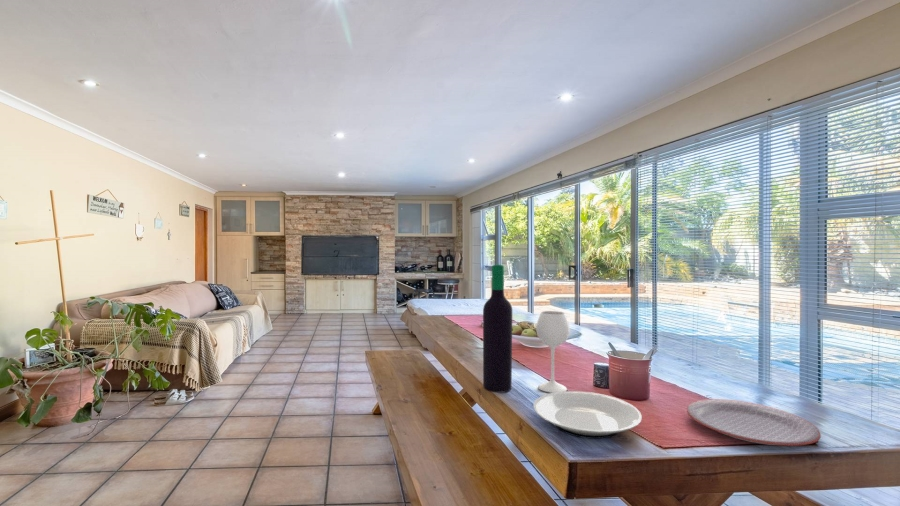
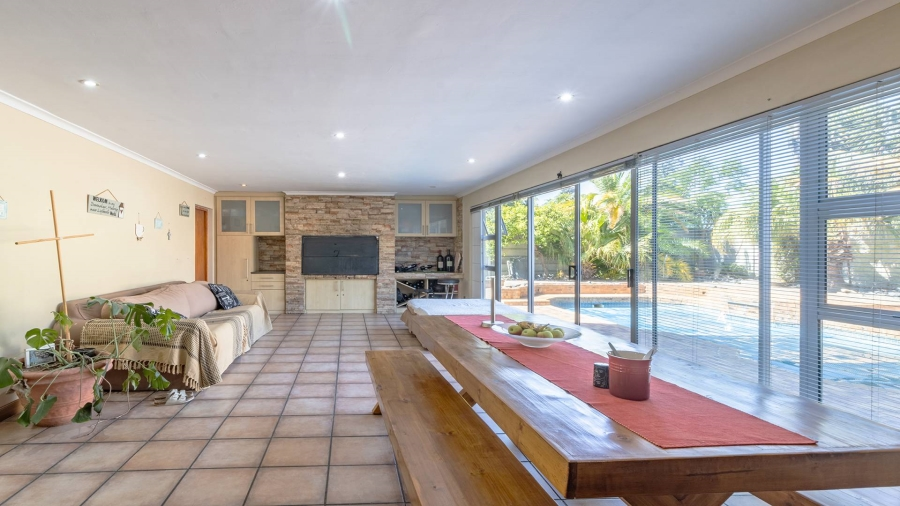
- plate (585, 416)
- wine bottle (536, 326)
- plate (748, 422)
